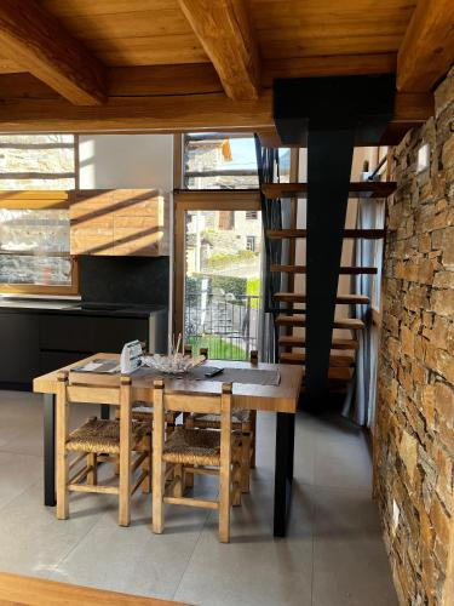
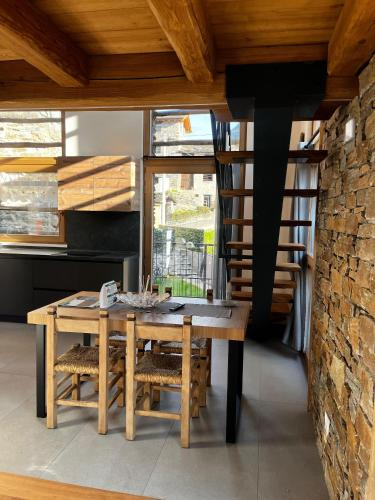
+ candle (228, 293)
